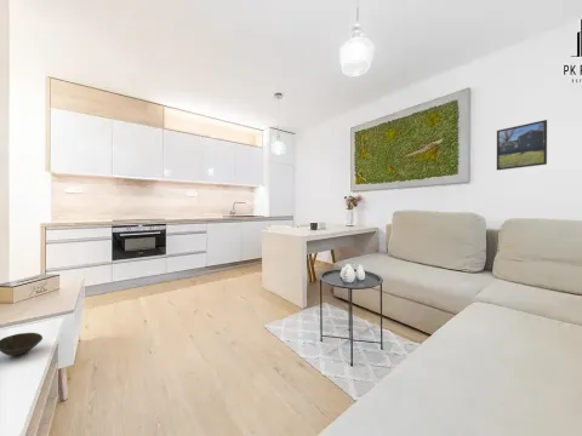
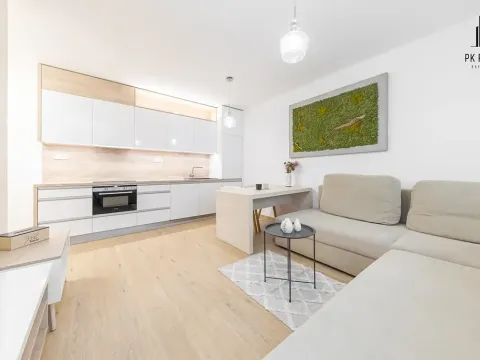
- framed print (520, 147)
- bowl (27, 348)
